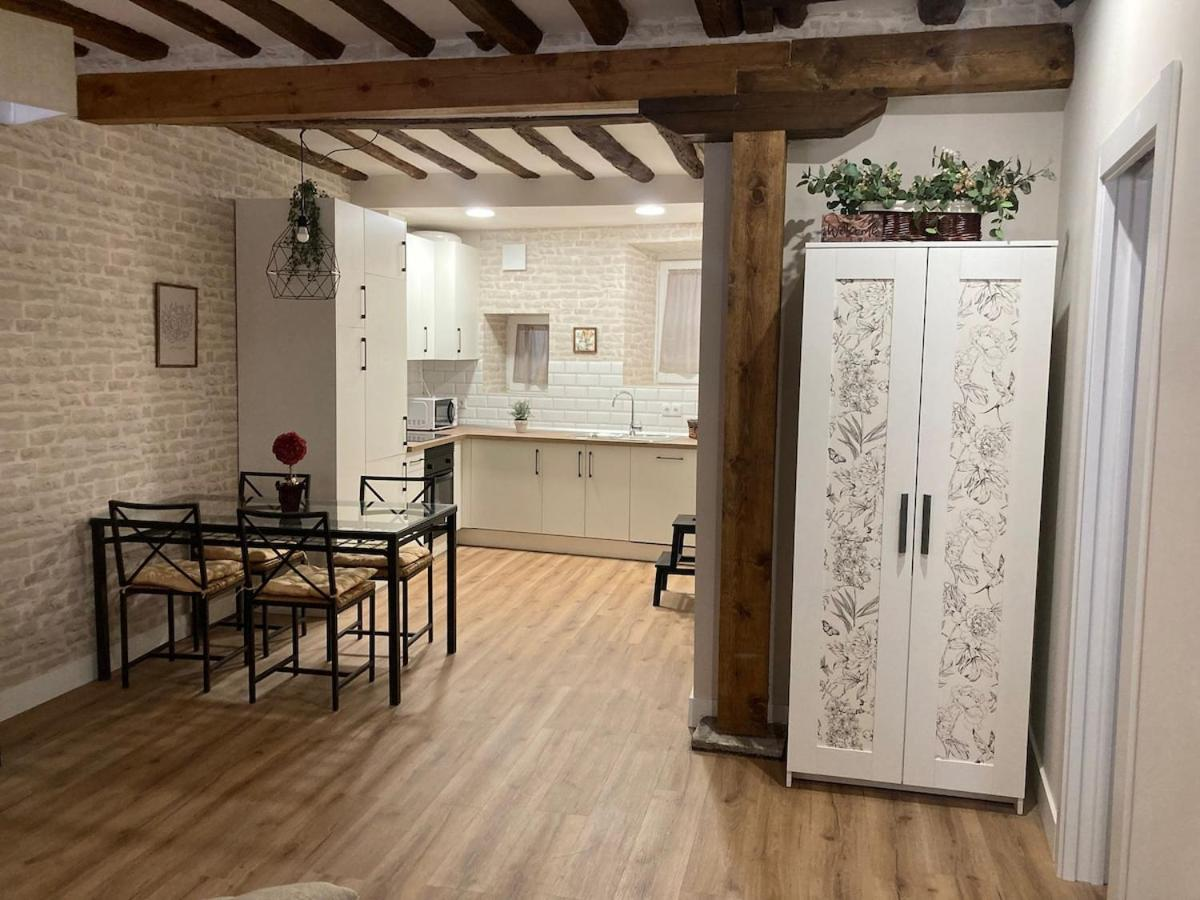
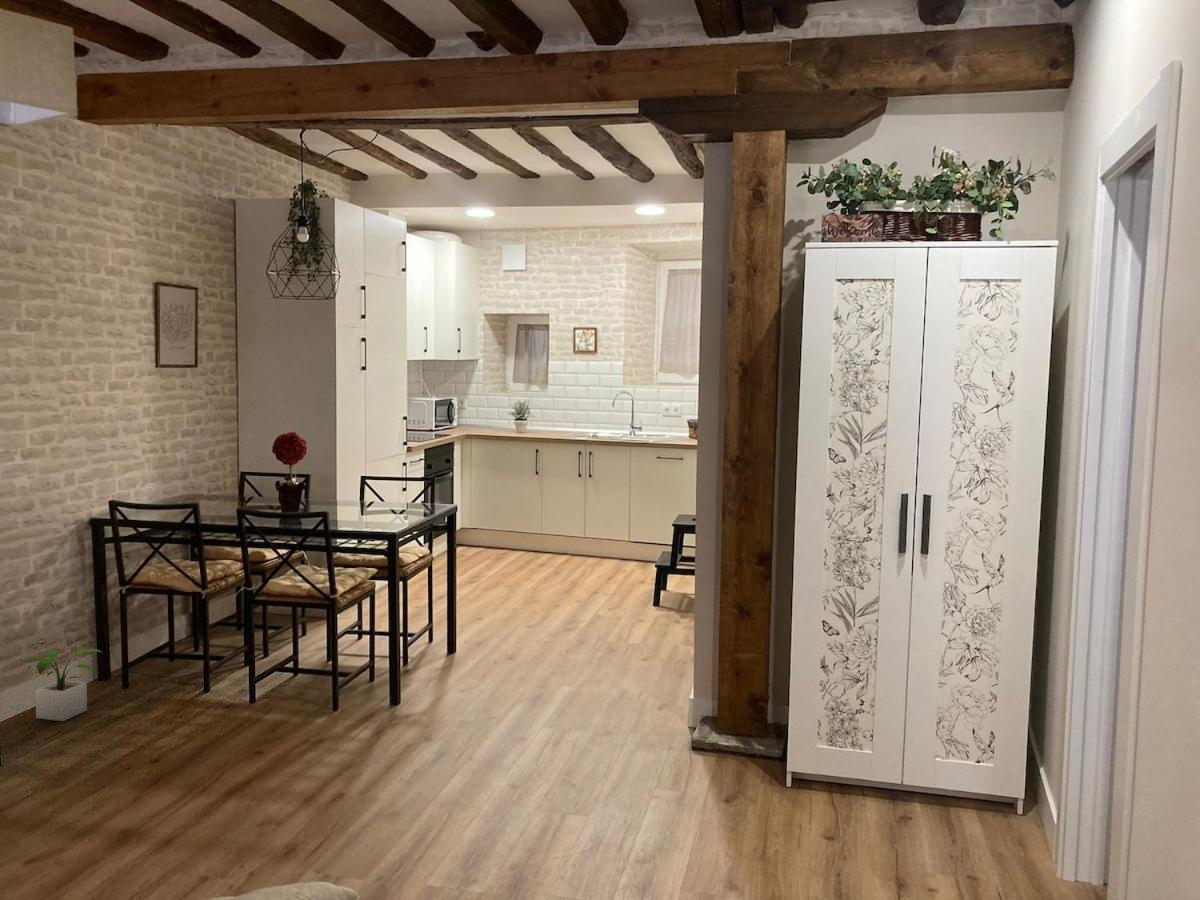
+ potted plant (56, 683)
